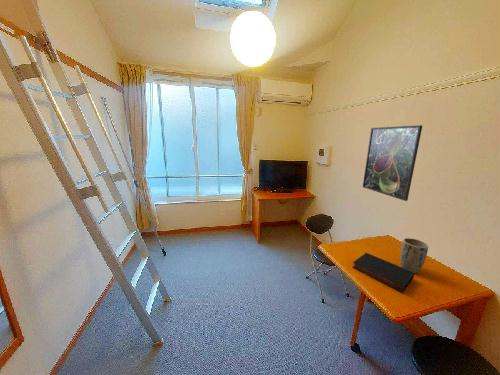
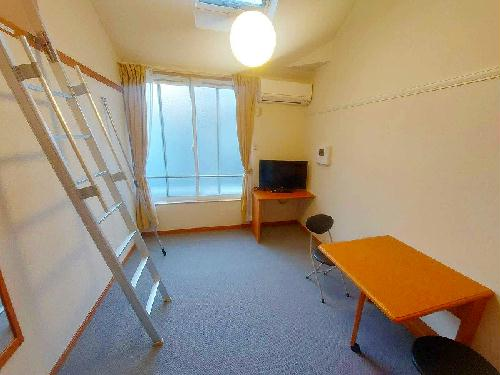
- plant pot (412, 255)
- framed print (387, 161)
- book (382, 269)
